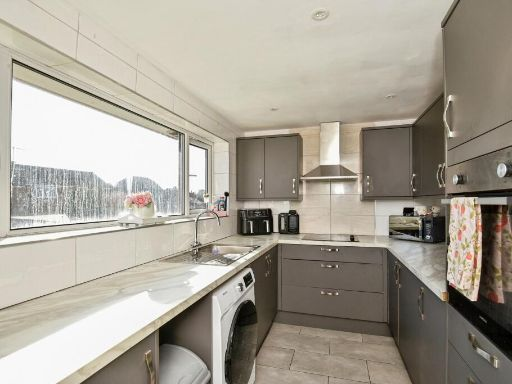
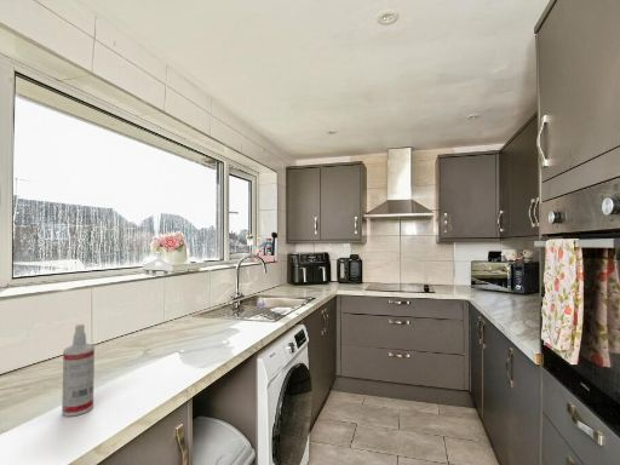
+ spray bottle (79, 367)
